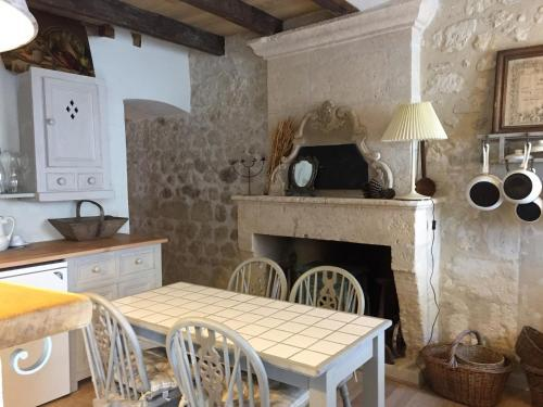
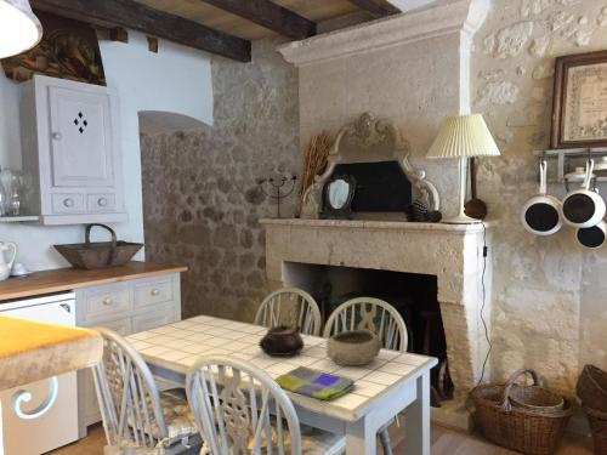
+ dish towel (313, 382)
+ teapot (280, 337)
+ bowl (353, 348)
